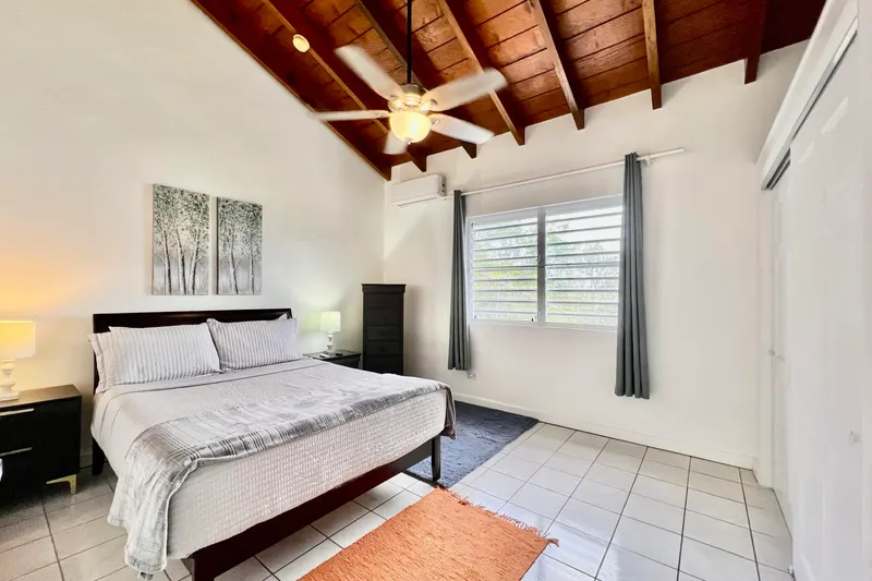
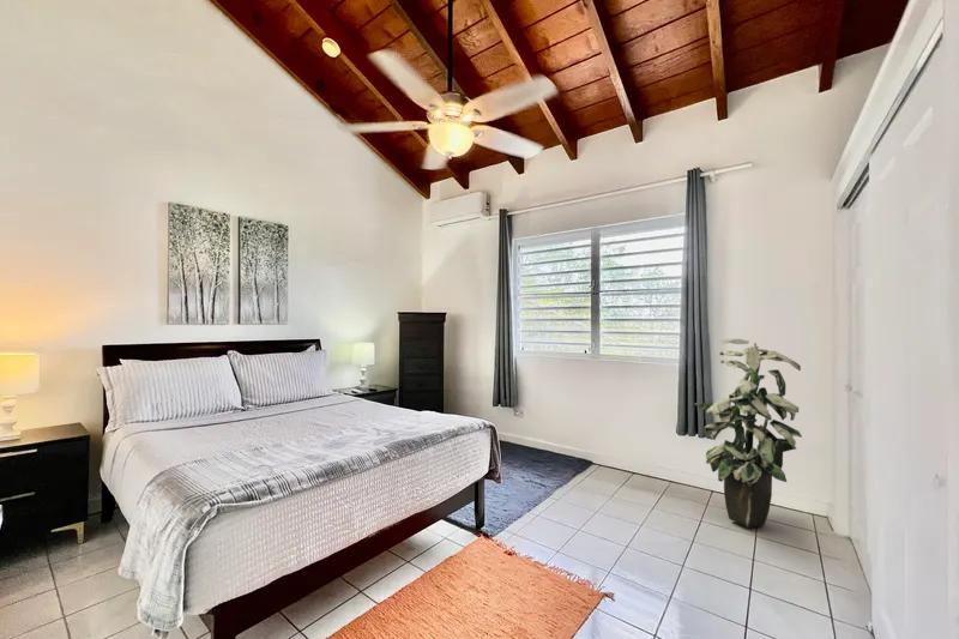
+ indoor plant (746, 429)
